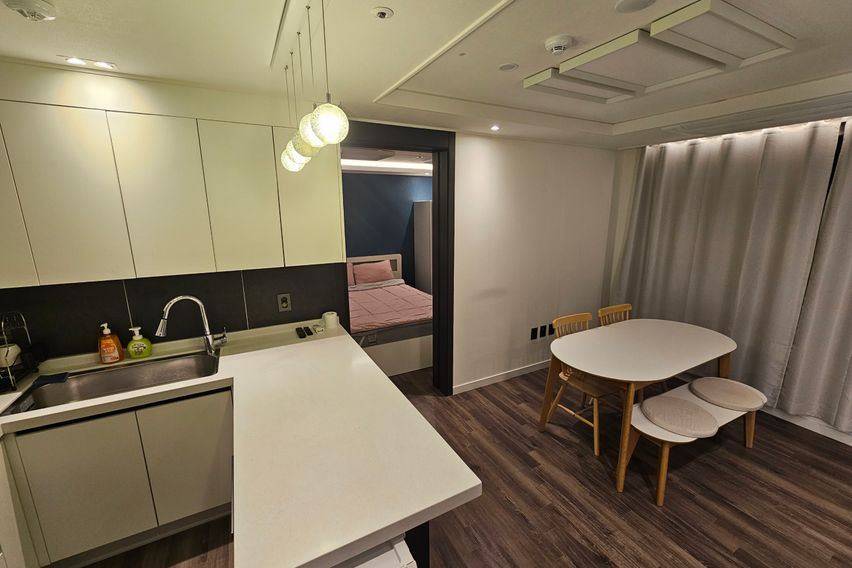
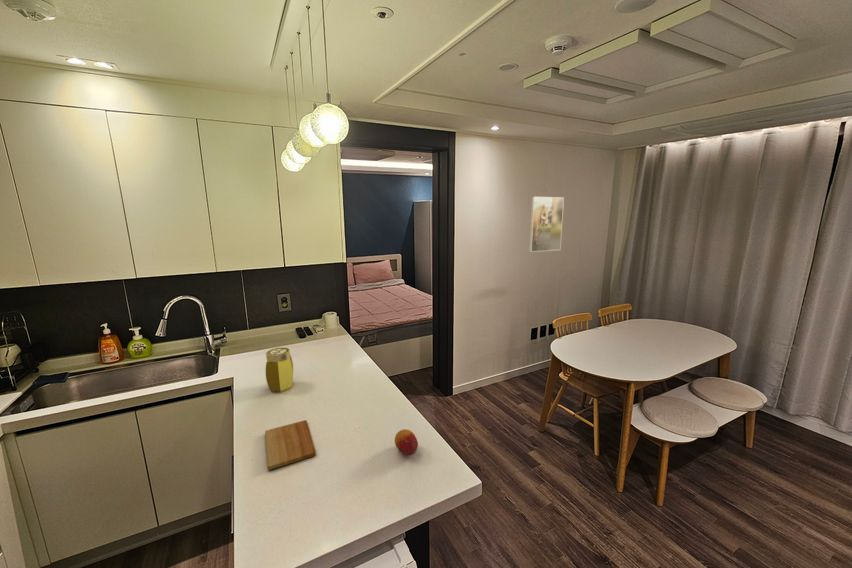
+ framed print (546, 224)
+ jar (279, 369)
+ cutting board (289, 442)
+ fruit (405, 441)
